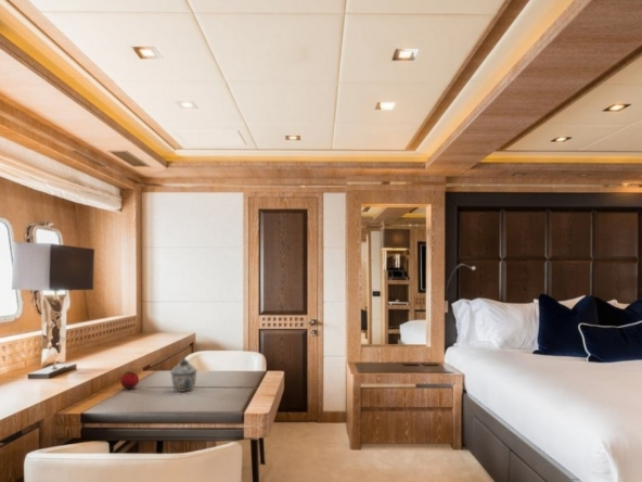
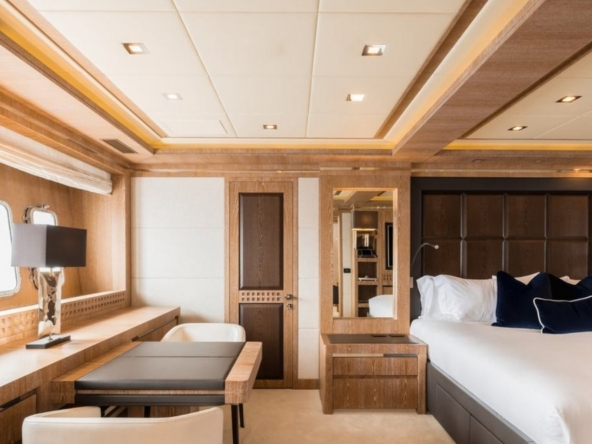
- fruit (129, 379)
- lidded jar (183, 373)
